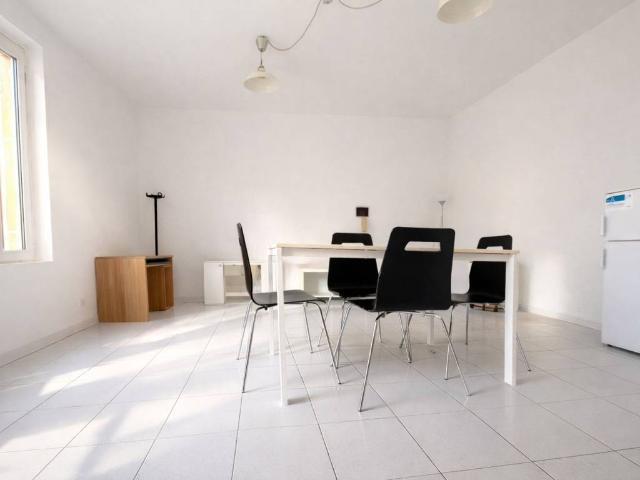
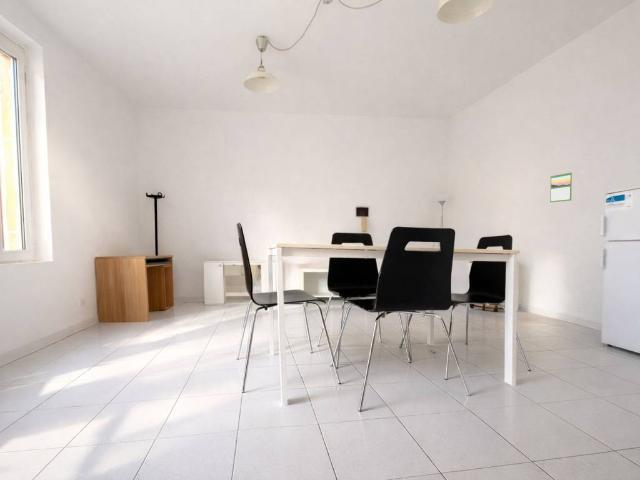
+ calendar (560, 187)
